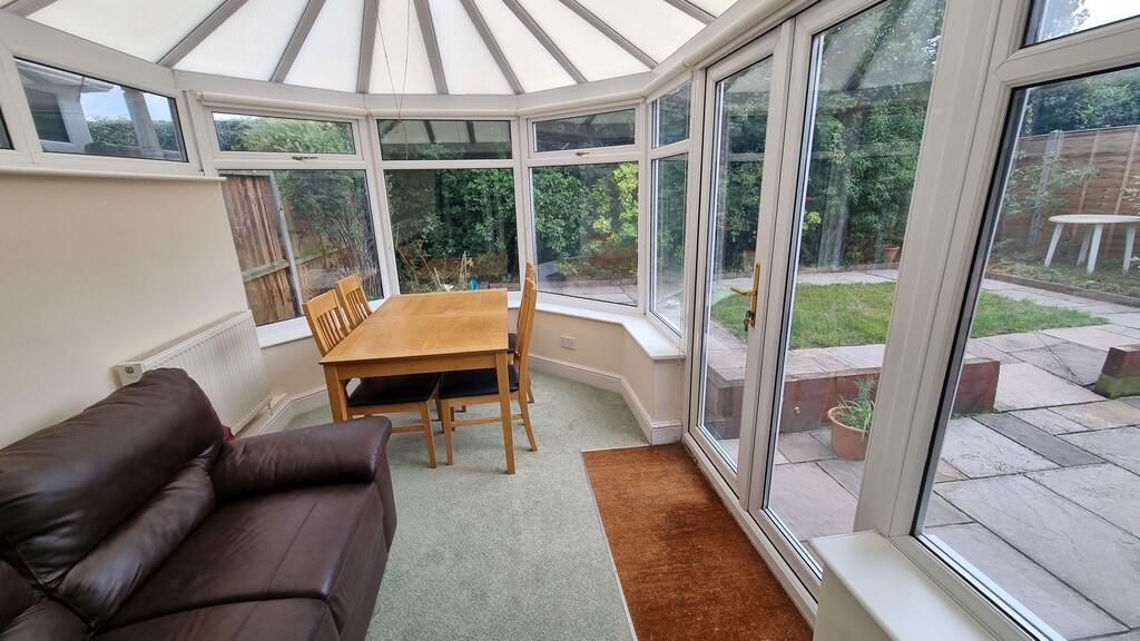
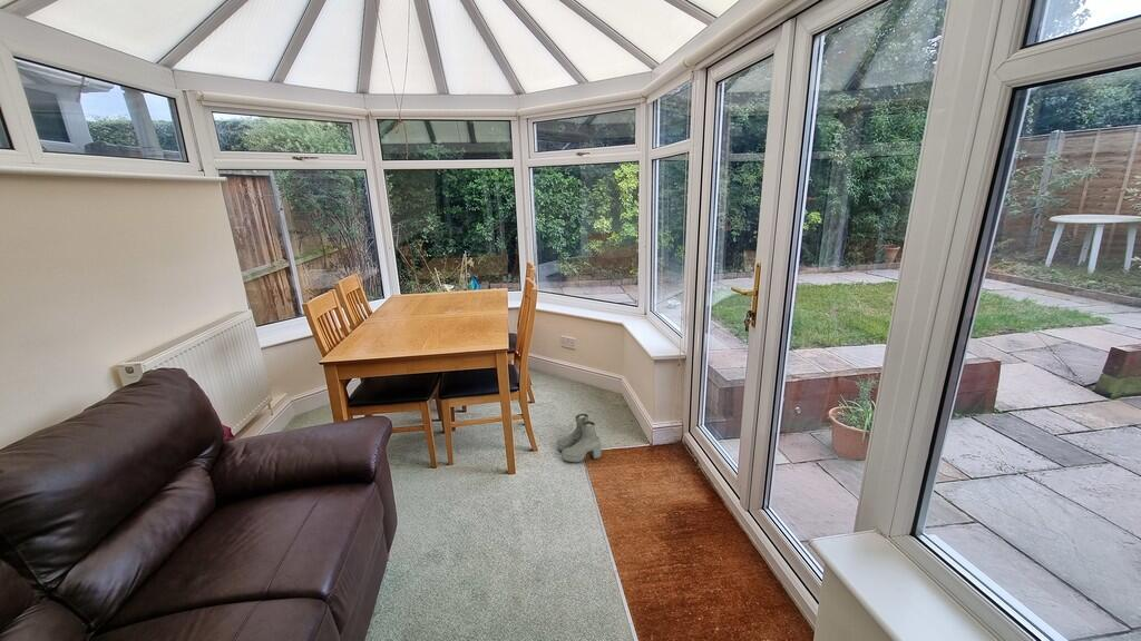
+ boots (578, 436)
